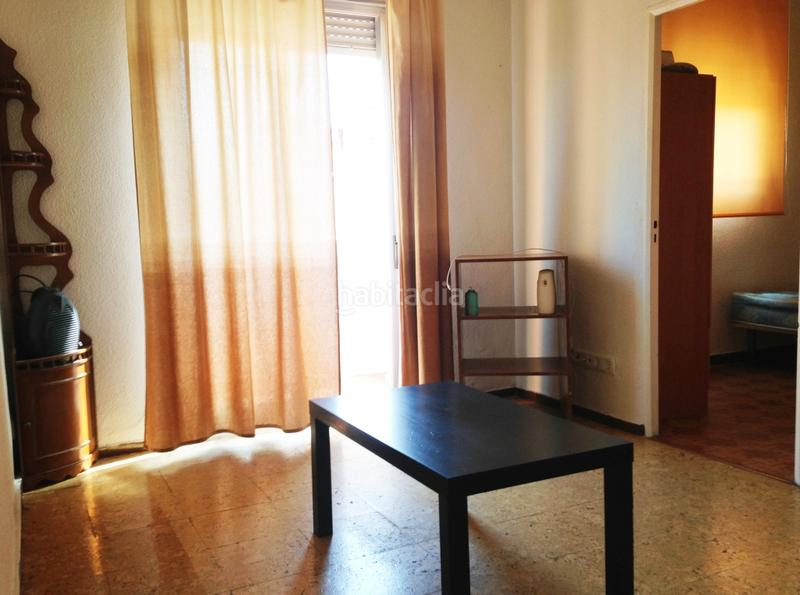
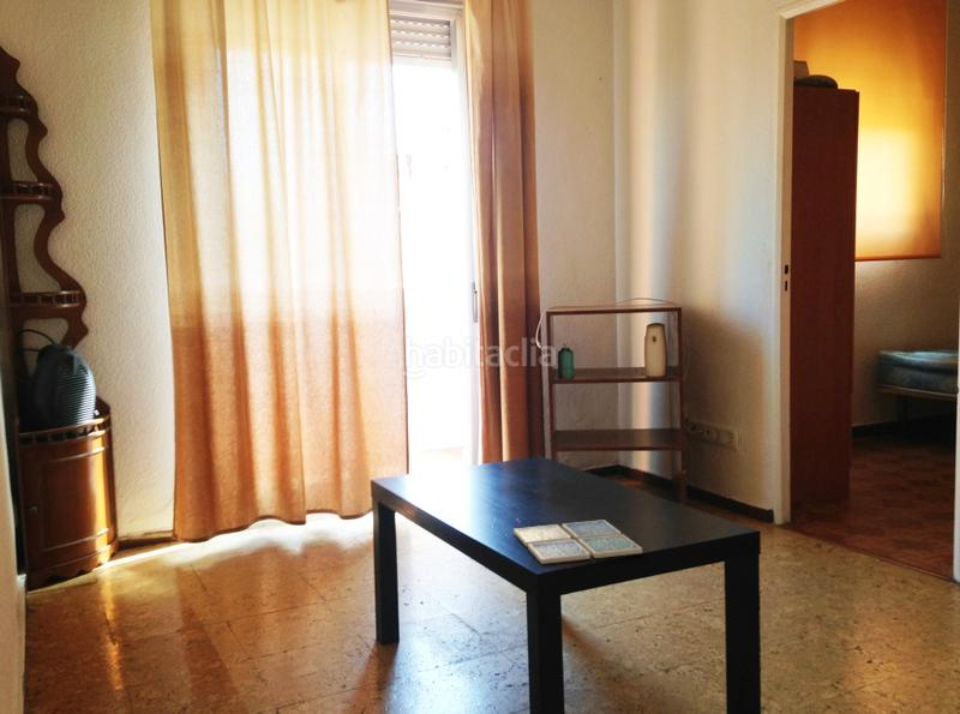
+ drink coaster (575, 539)
